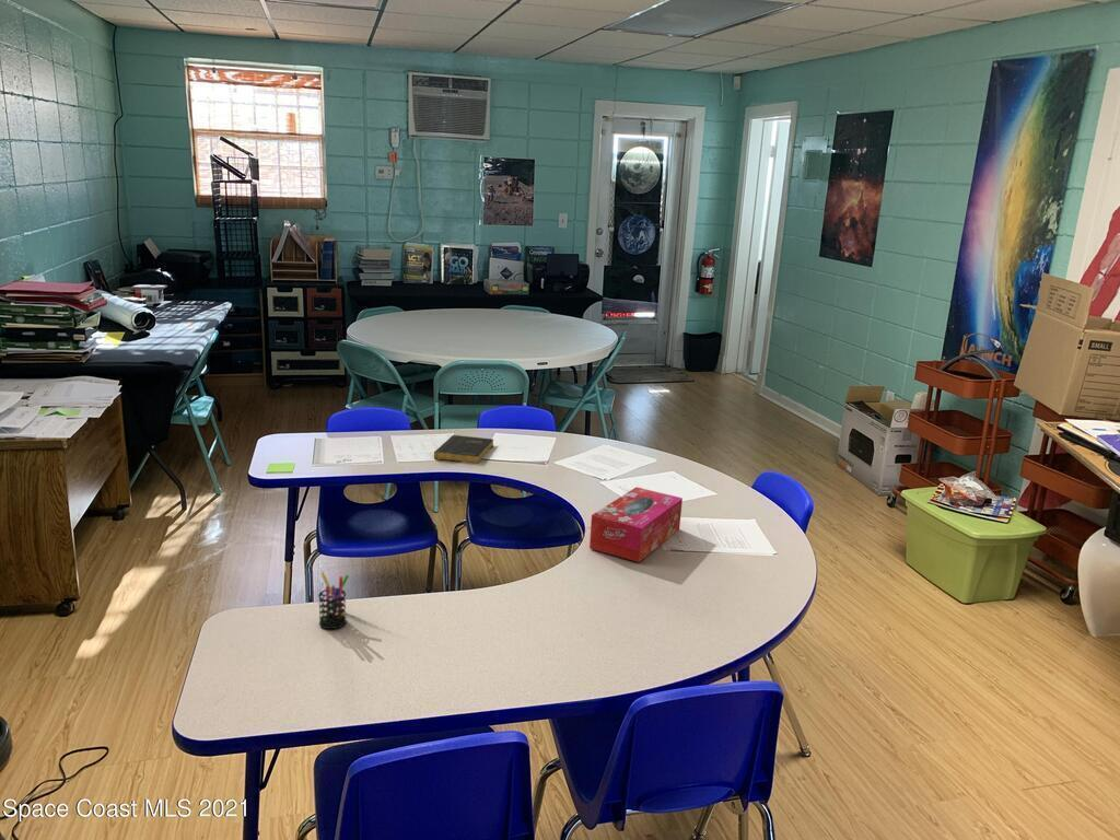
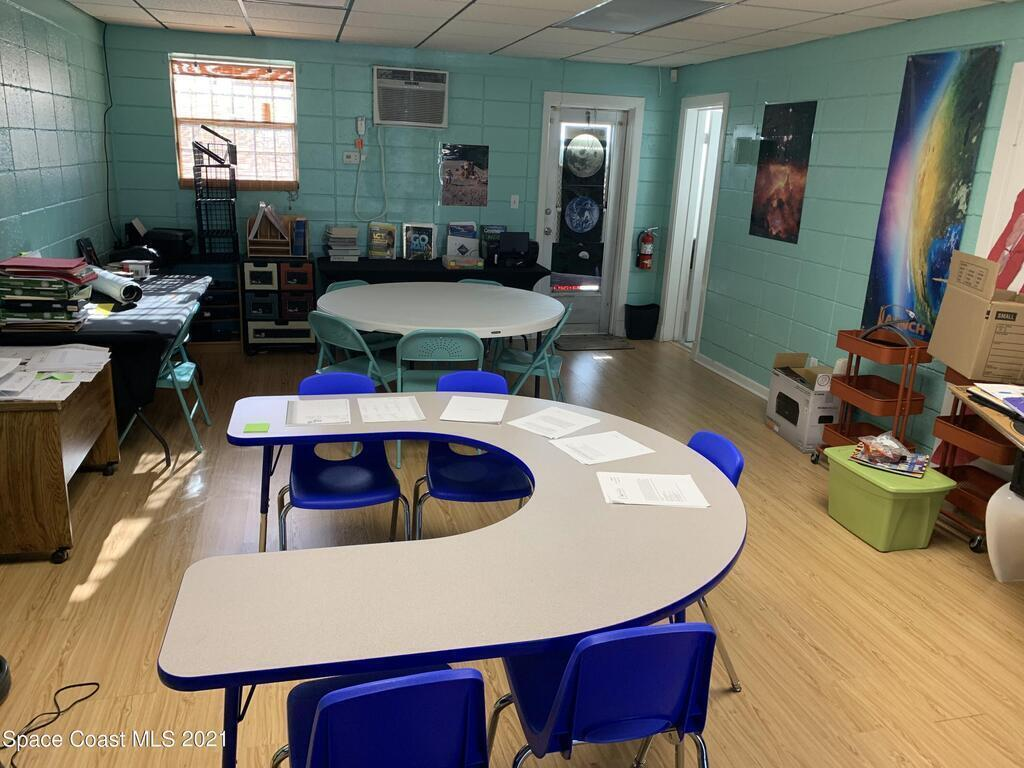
- tissue box (637, 522)
- book (464, 448)
- pen holder (336, 597)
